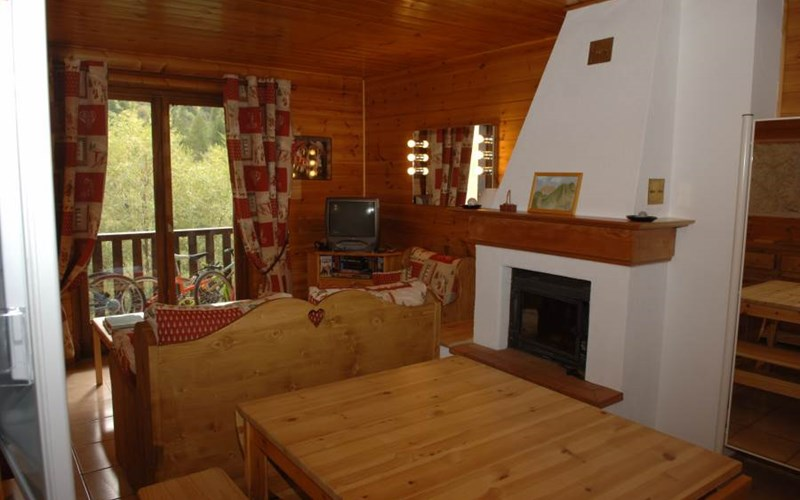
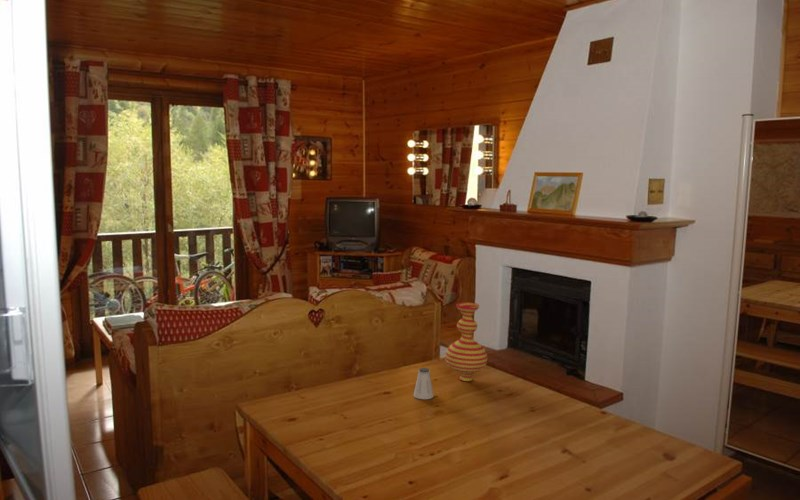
+ vase (466, 341)
+ saltshaker (423, 382)
